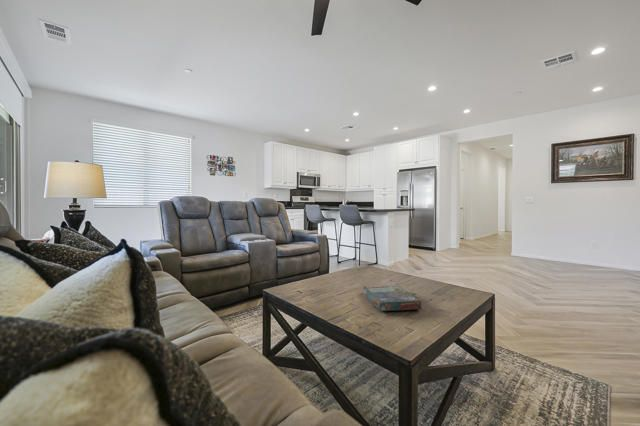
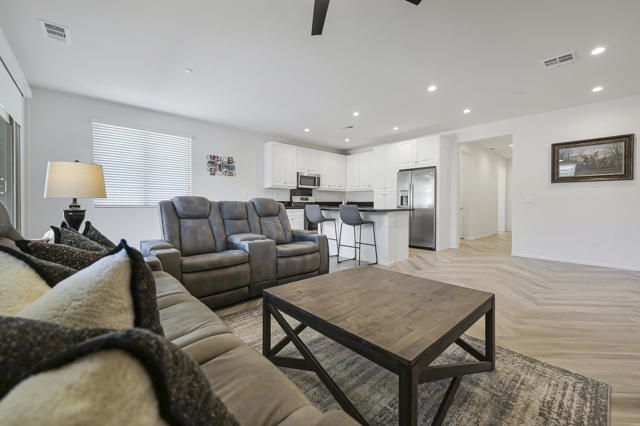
- board game (389, 296)
